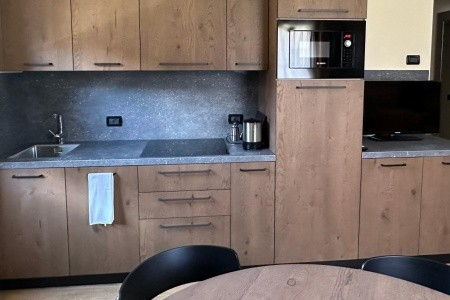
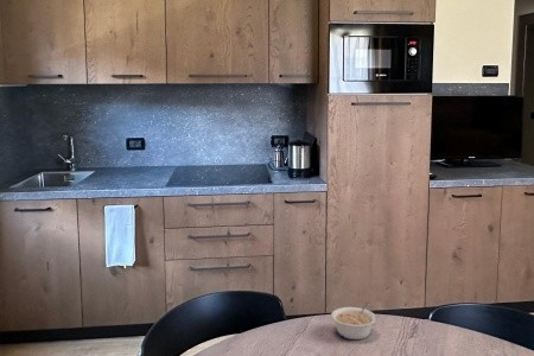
+ legume (352, 322)
